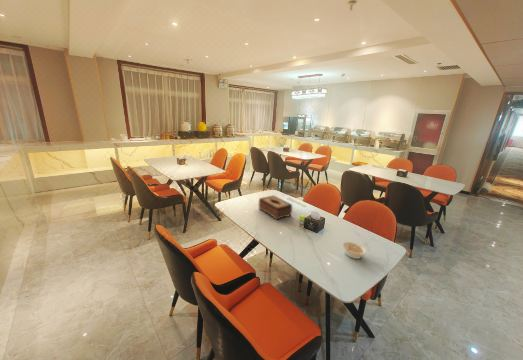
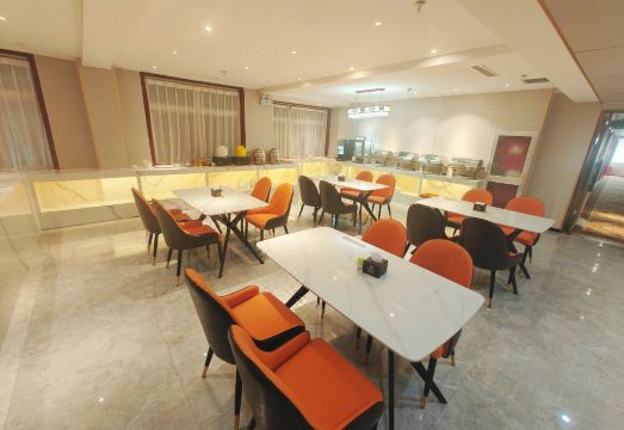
- legume (354, 250)
- tissue box (274, 206)
